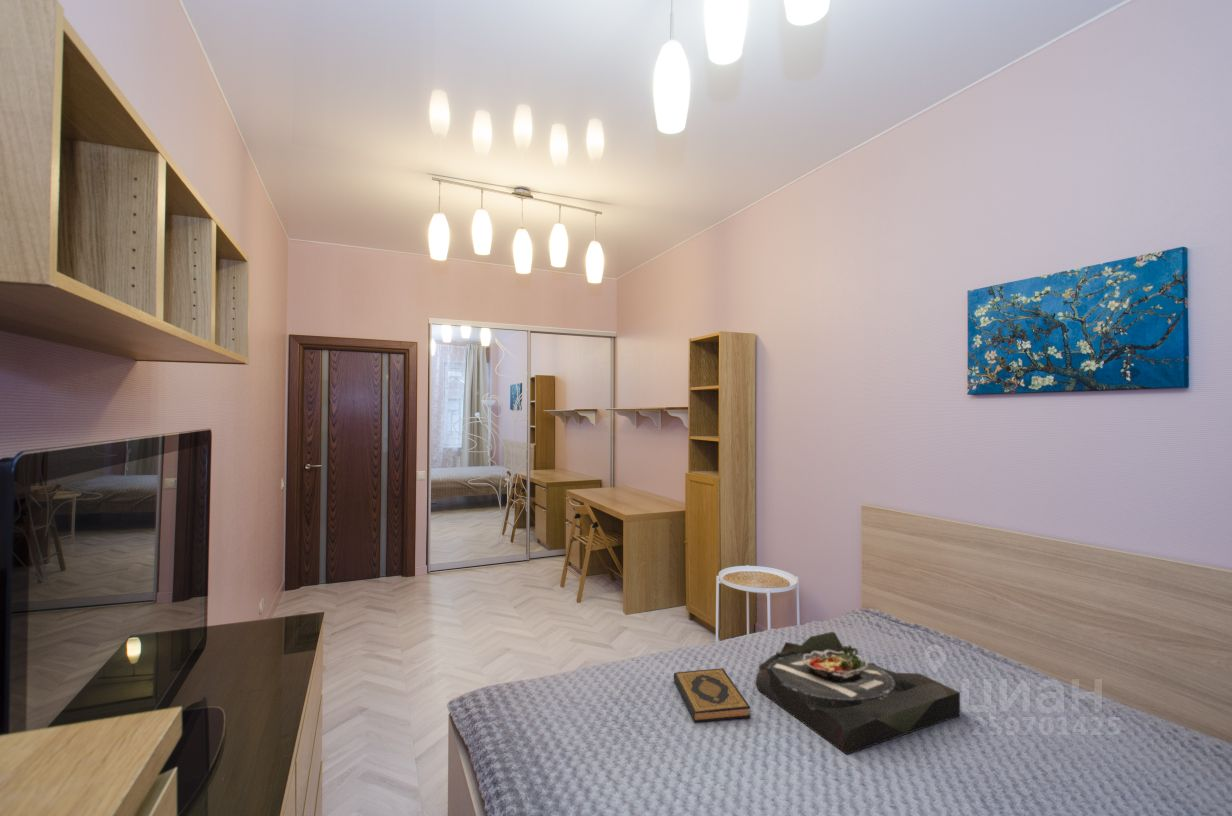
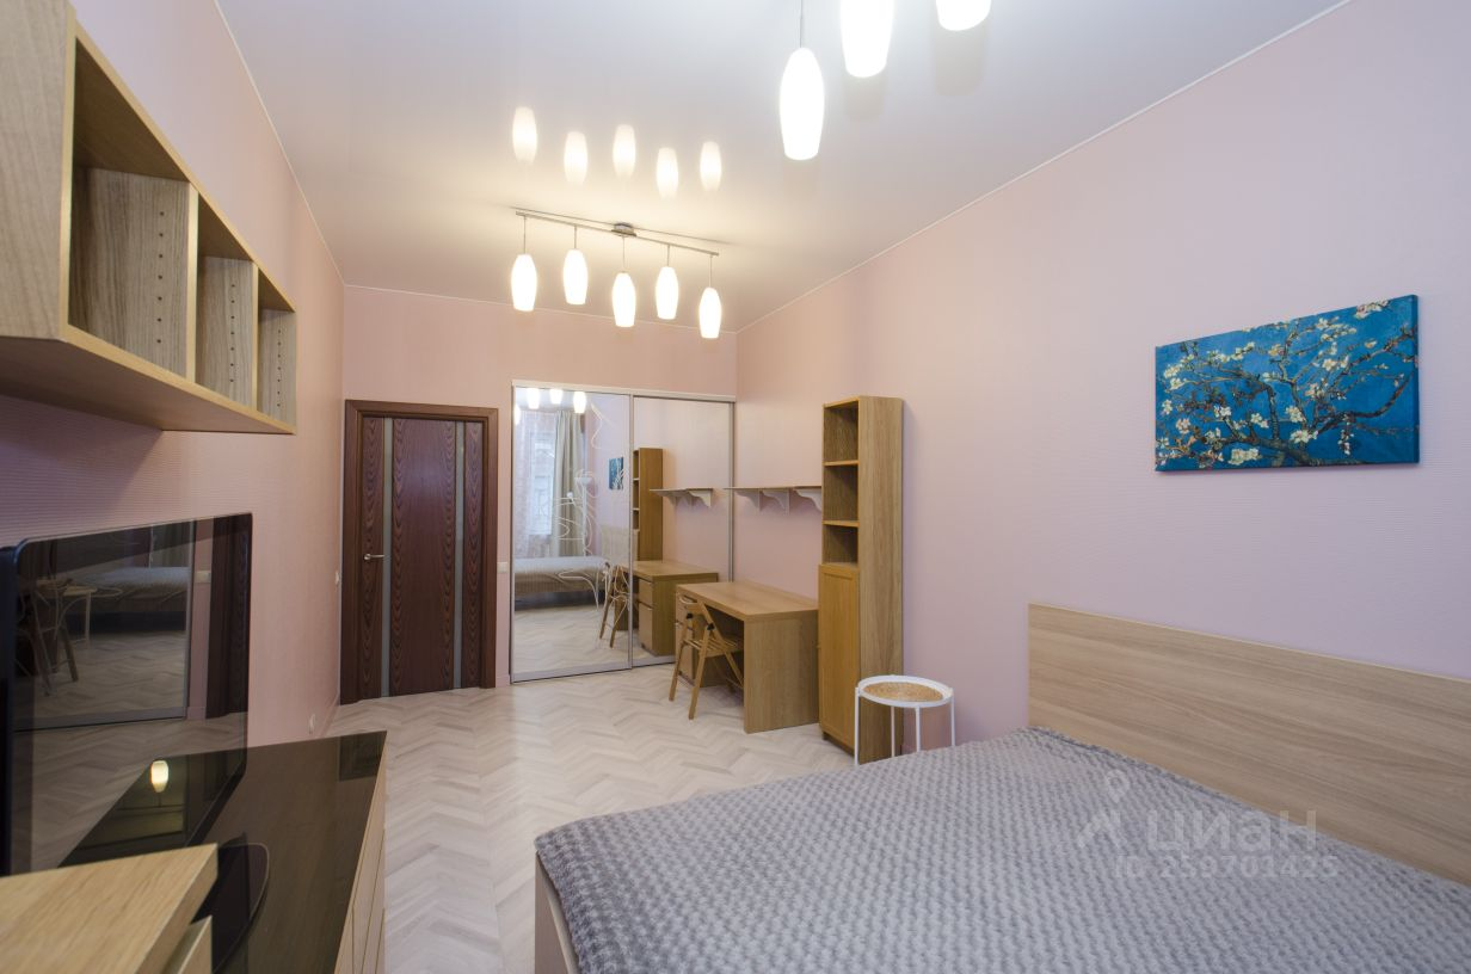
- hardback book (709, 693)
- serving tray (838, 667)
